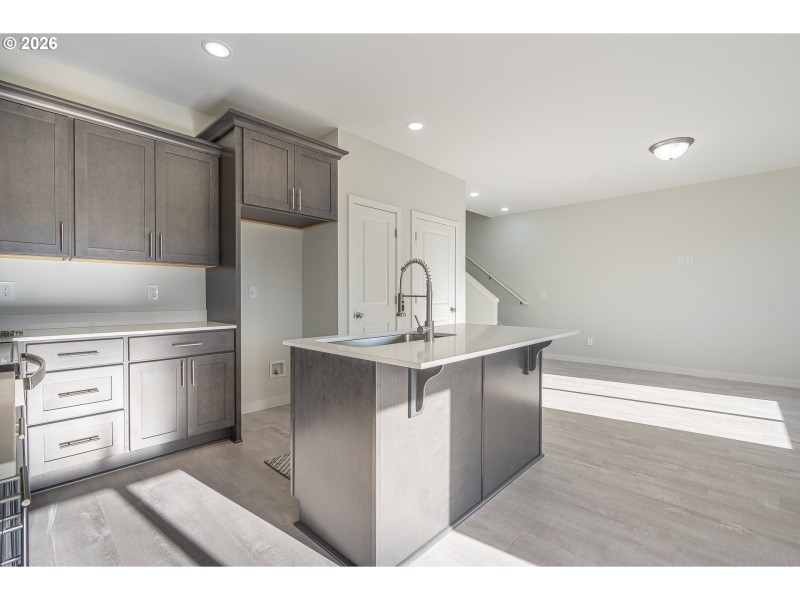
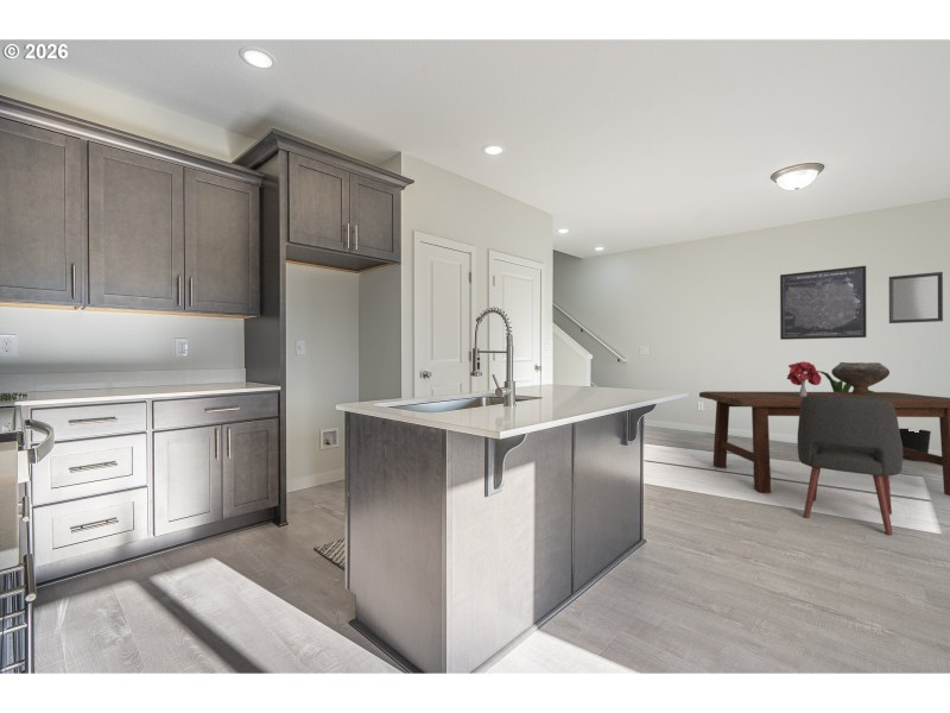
+ house plant (848, 391)
+ wall art (821, 304)
+ chair (847, 454)
+ home mirror (914, 298)
+ ceramic pot (860, 377)
+ bouquet (803, 378)
+ wastebasket (913, 444)
+ dining table (798, 415)
